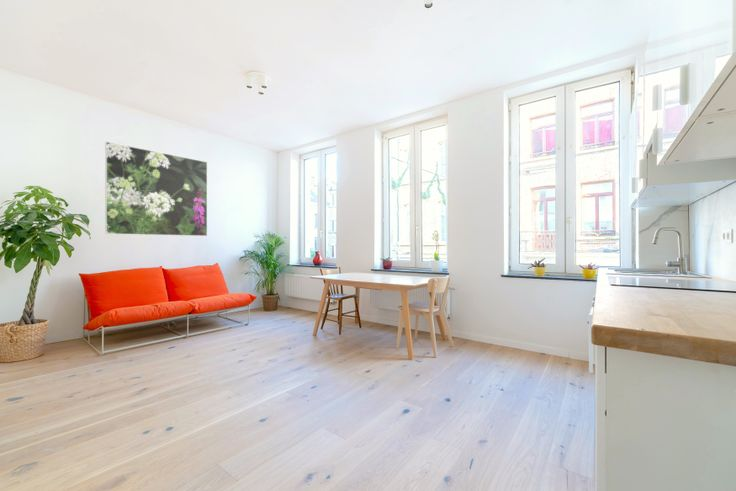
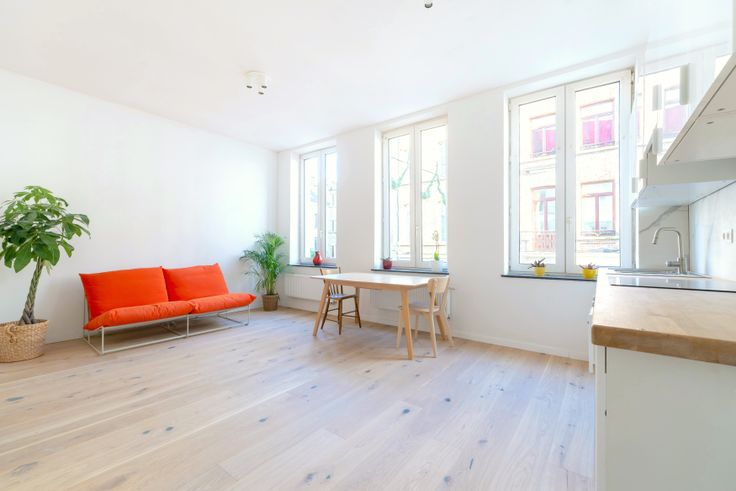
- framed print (161, 194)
